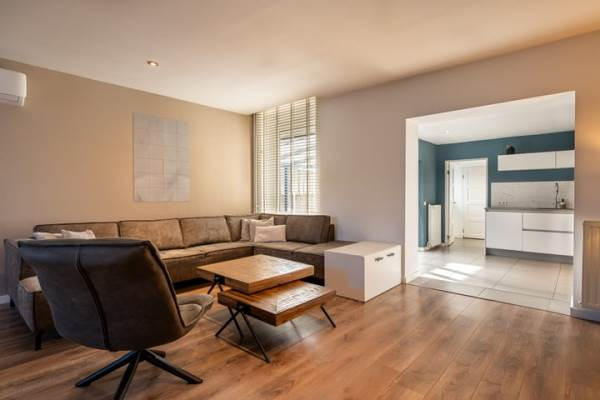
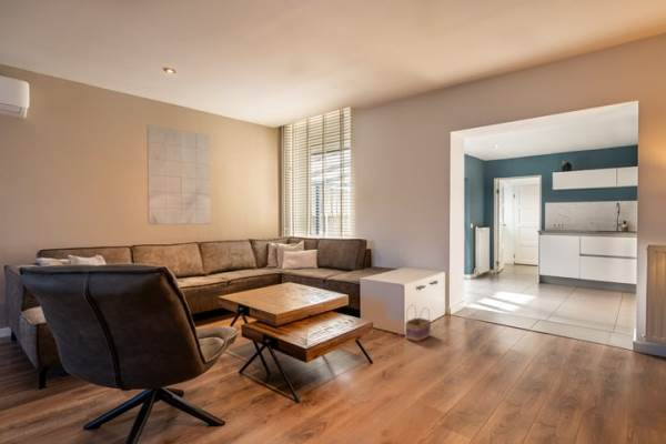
+ basket (417, 321)
